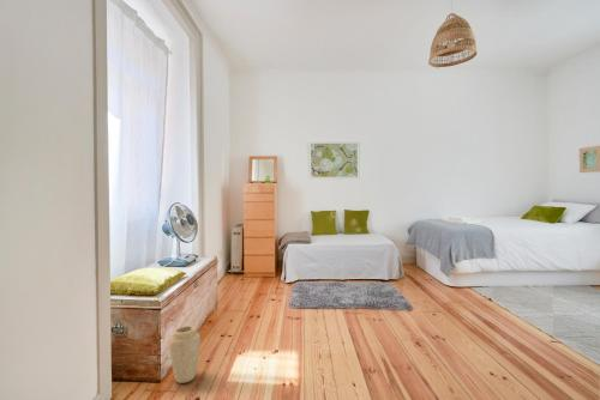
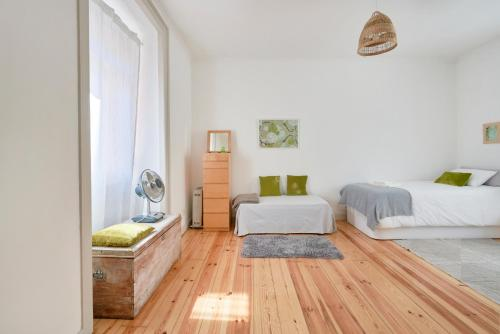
- vase (184, 352)
